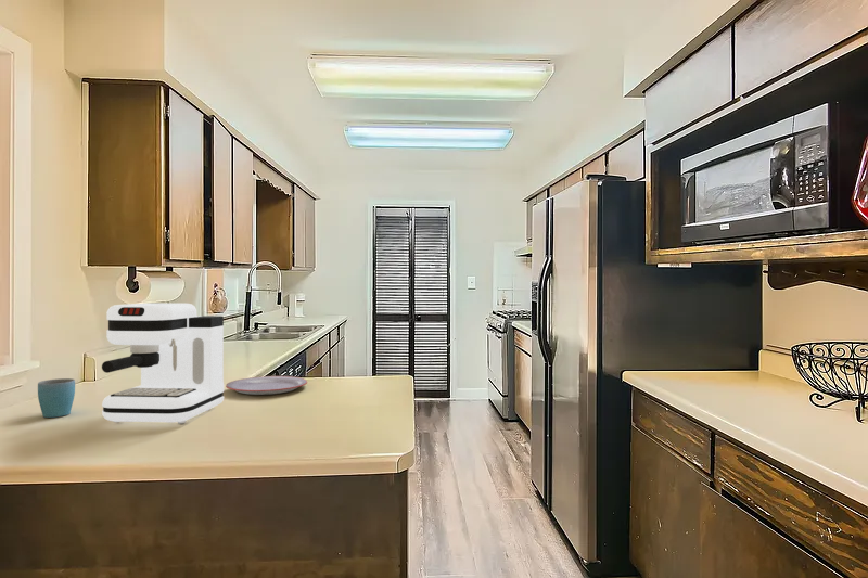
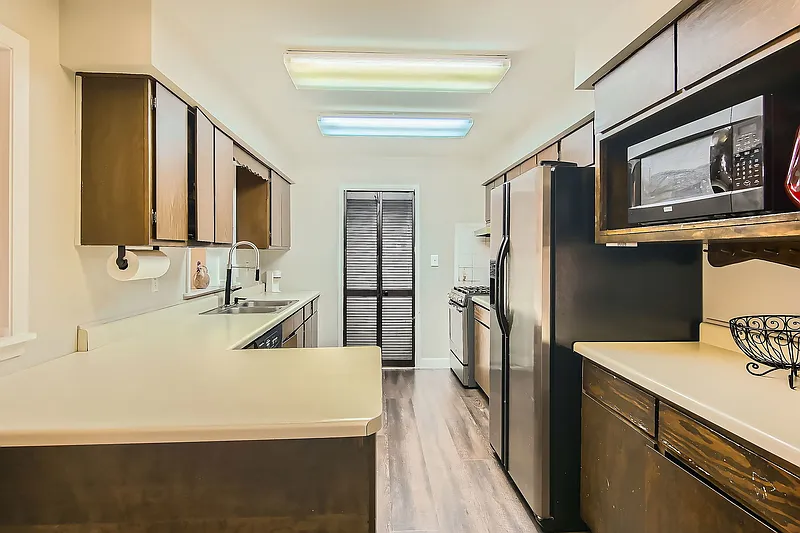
- plate (267, 385)
- mug (55, 396)
- coffee maker (163, 360)
